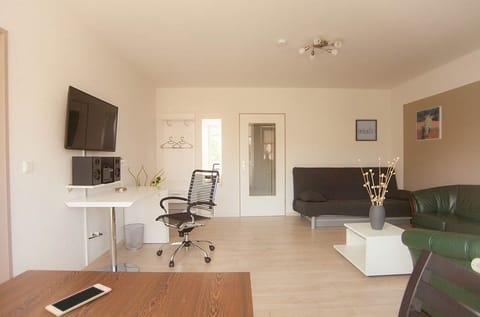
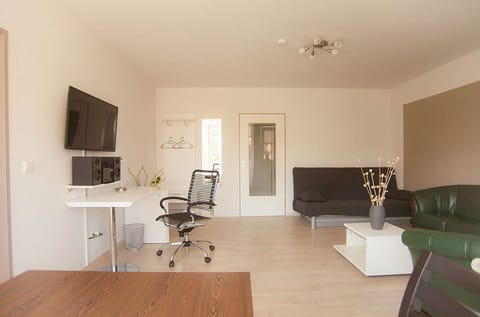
- wall art (366, 130)
- cell phone (80, 298)
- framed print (428, 124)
